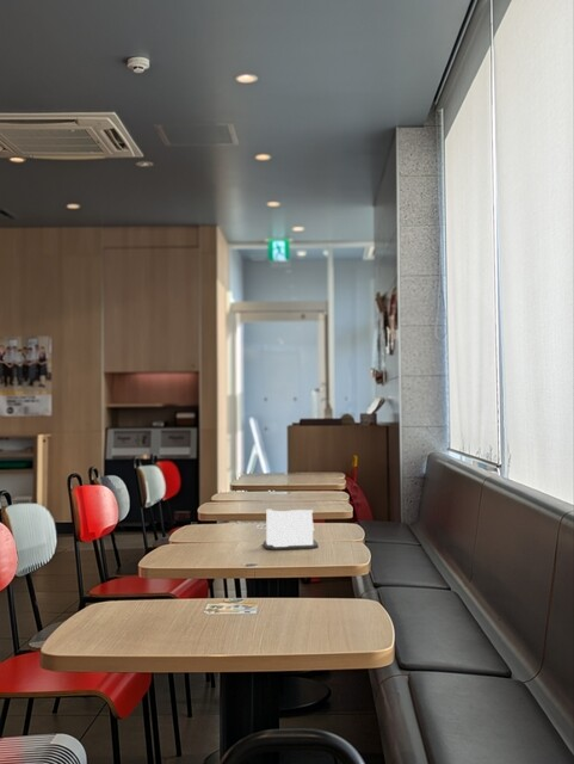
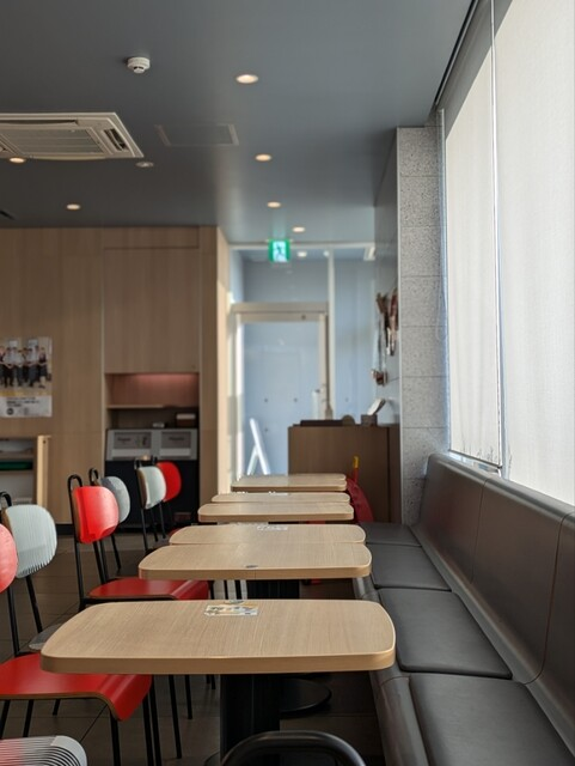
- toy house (290, 526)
